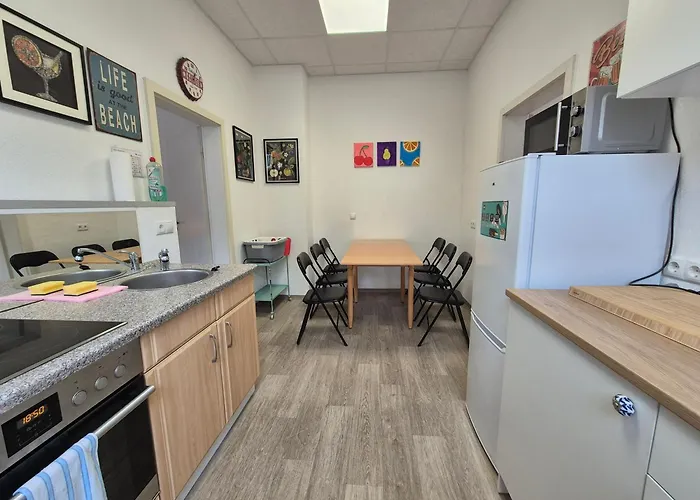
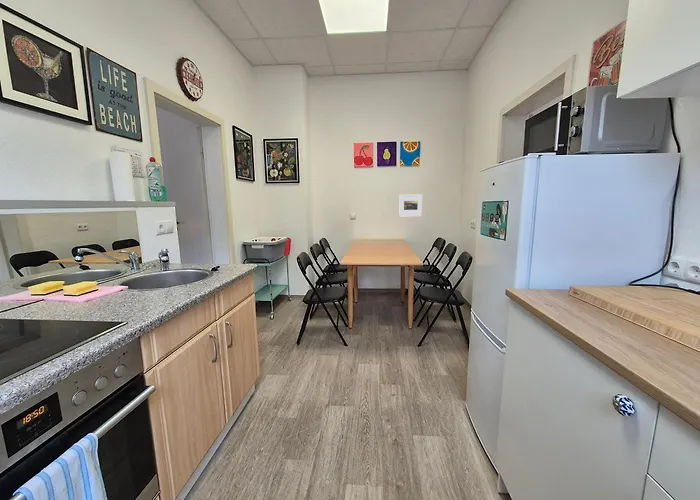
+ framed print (410, 205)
